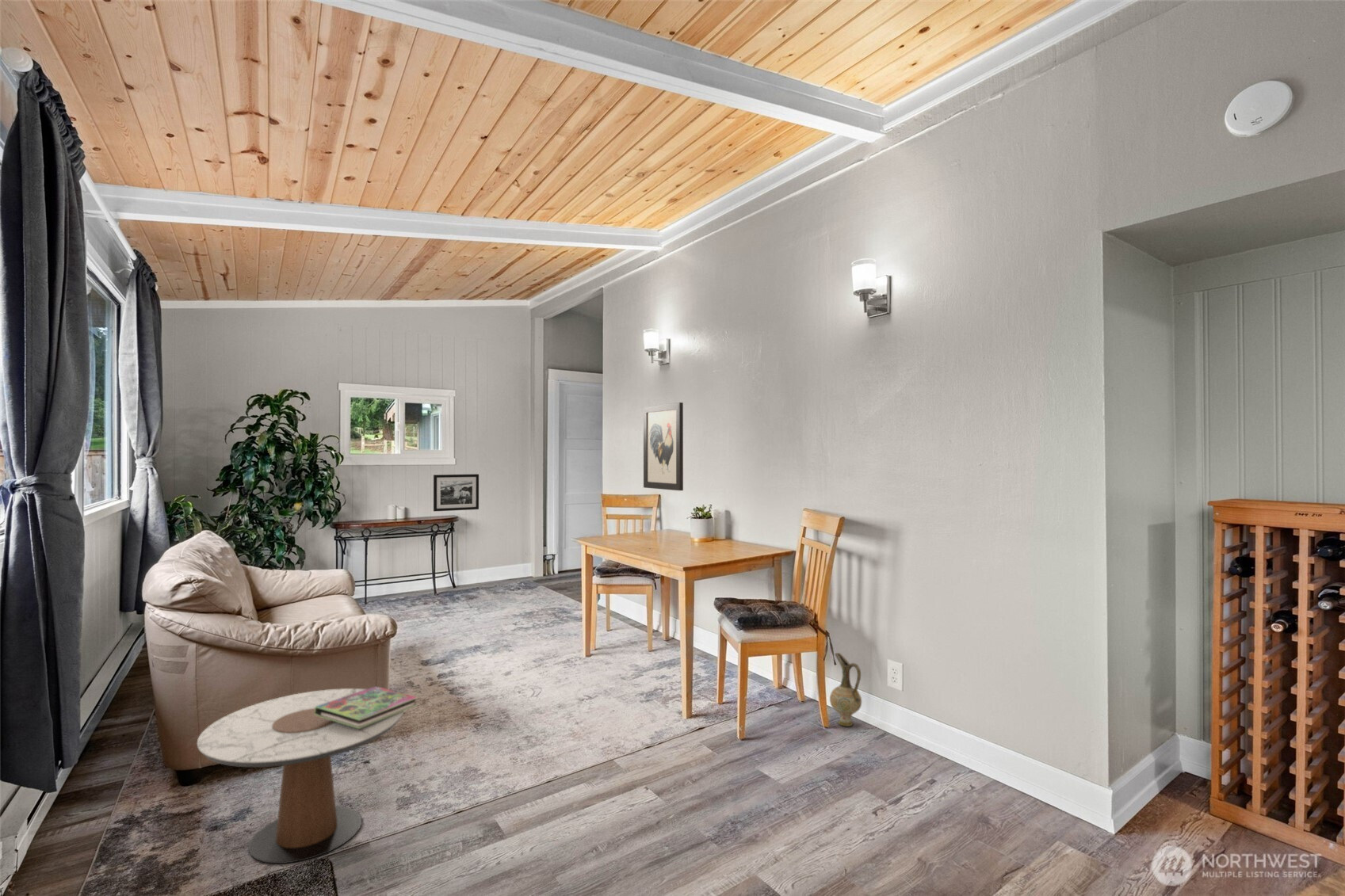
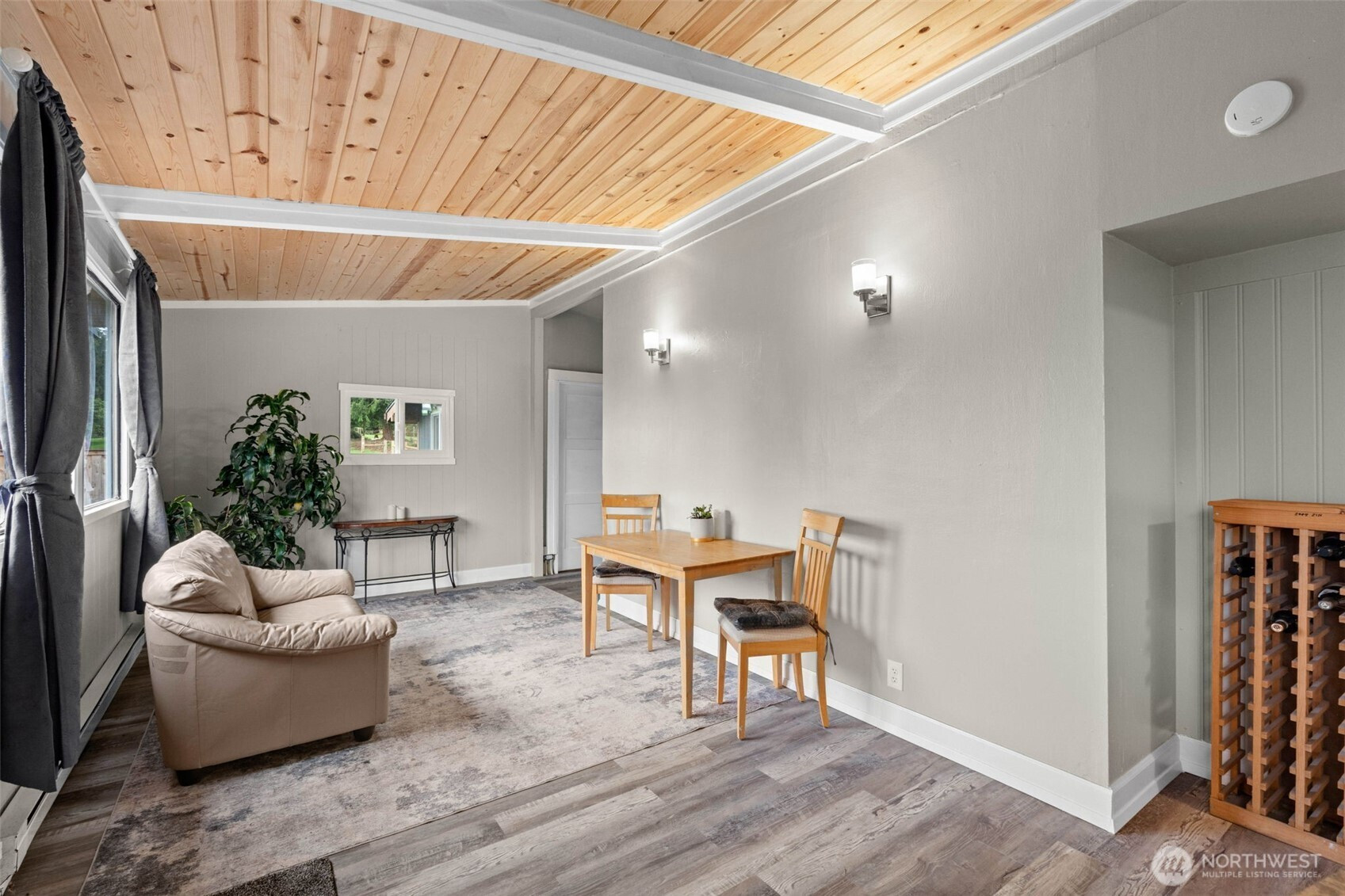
- ceramic jug (846, 690)
- side table (307, 776)
- picture frame (456, 492)
- book (367, 708)
- wall art (662, 447)
